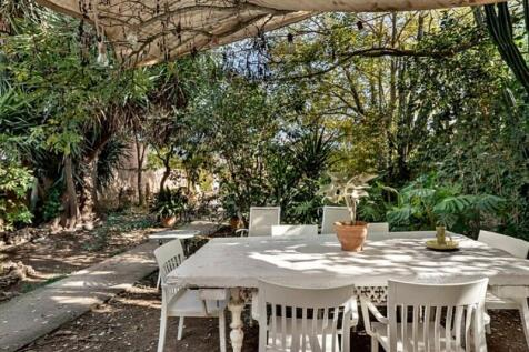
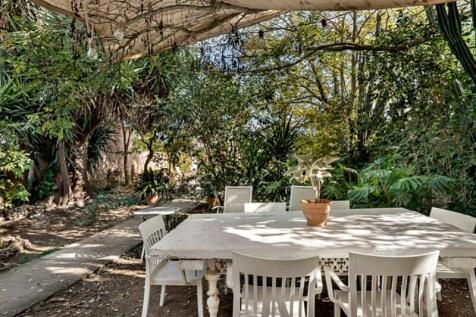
- candle holder (442, 238)
